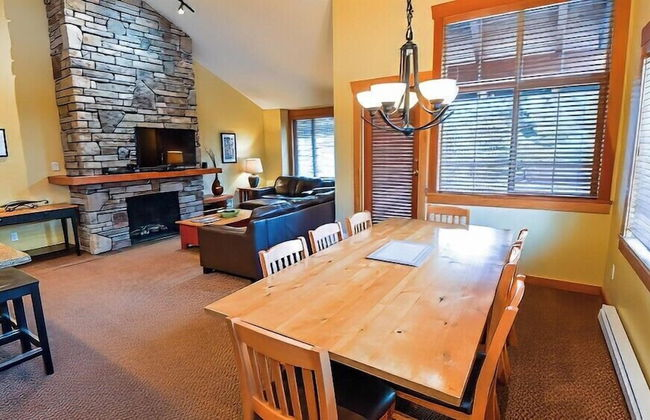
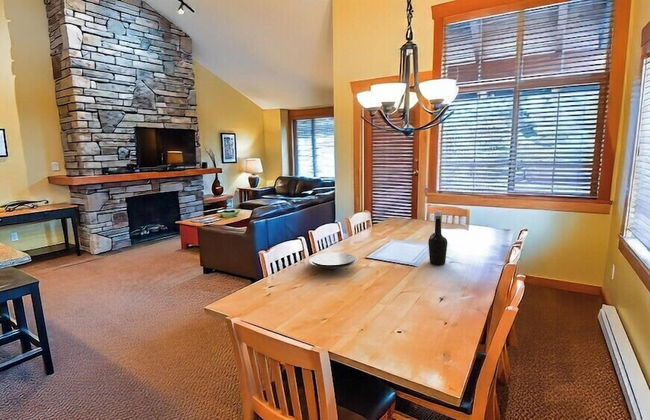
+ bottle (437, 237)
+ plate (333, 262)
